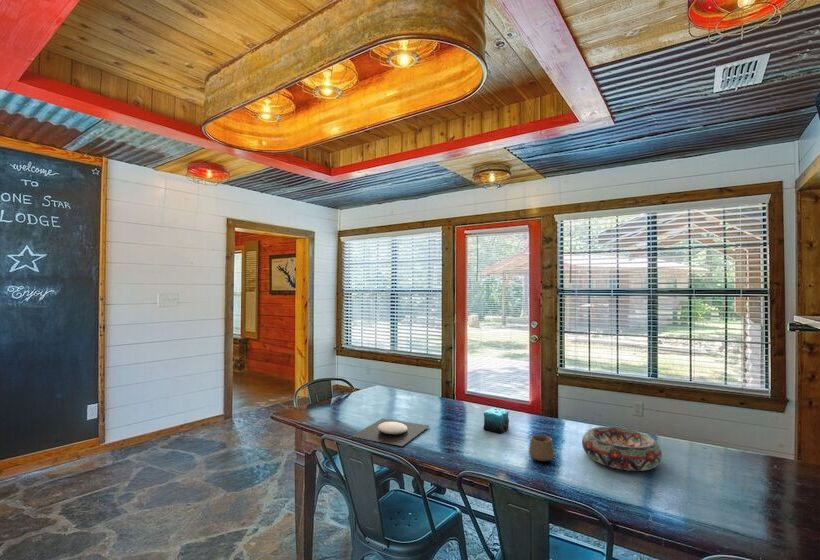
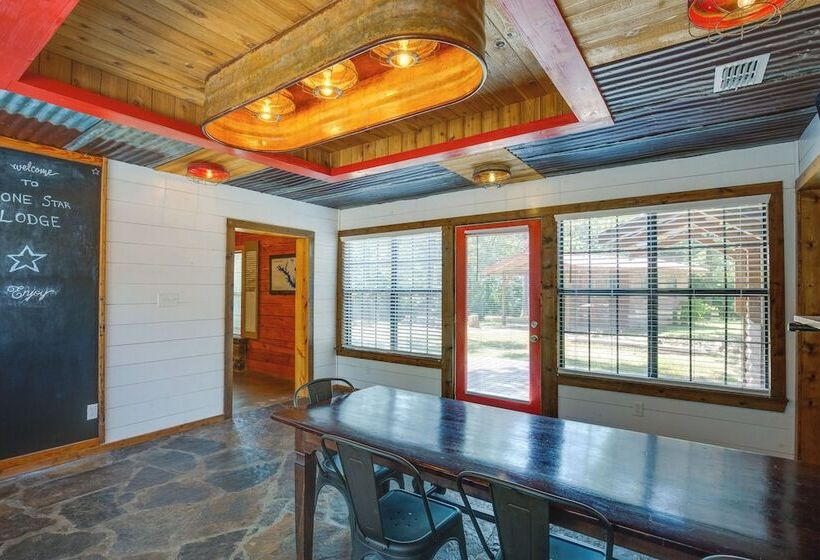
- decorative bowl (620, 447)
- cup (541, 448)
- plate (391, 427)
- candle (496, 416)
